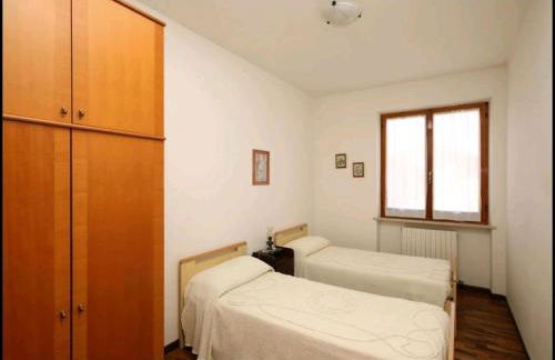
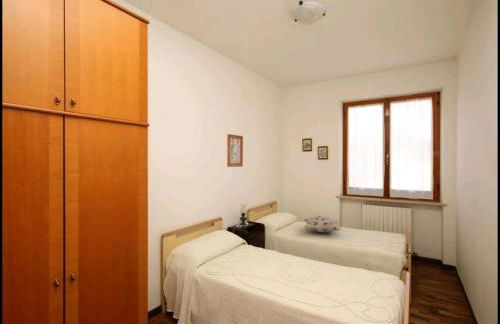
+ decorative pillow (321, 224)
